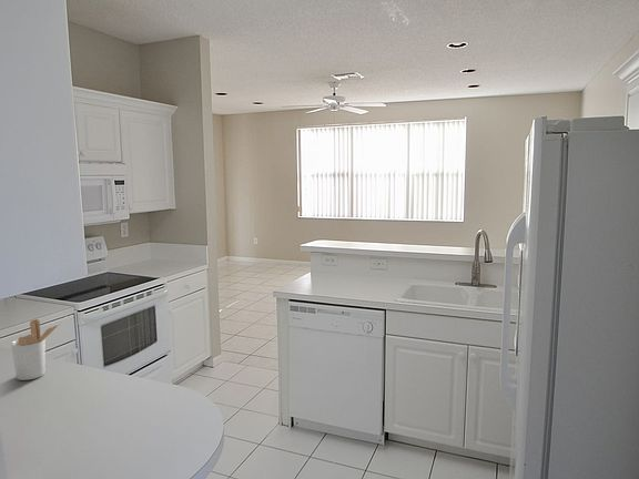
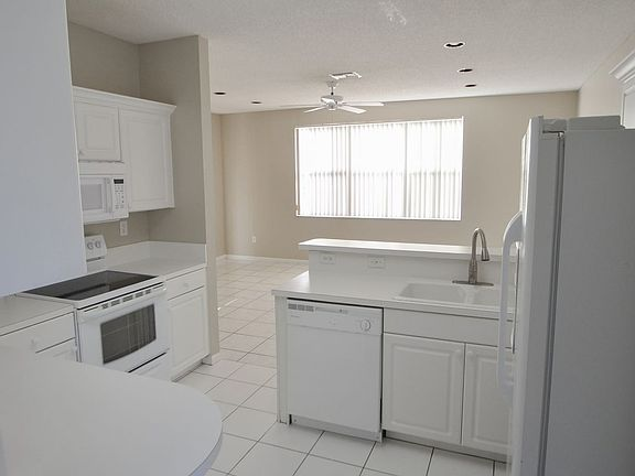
- utensil holder (37, 348)
